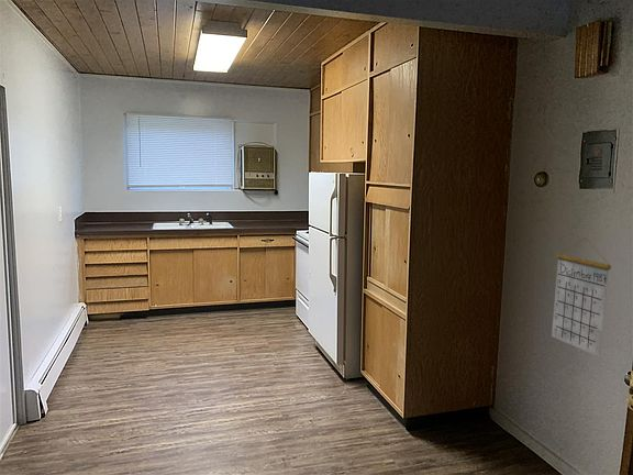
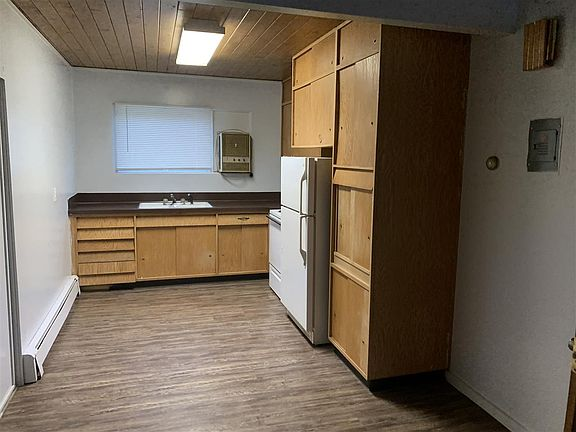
- calendar (579, 292)
